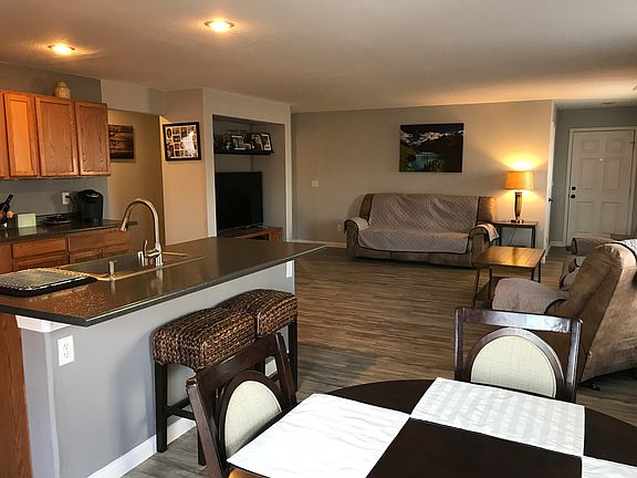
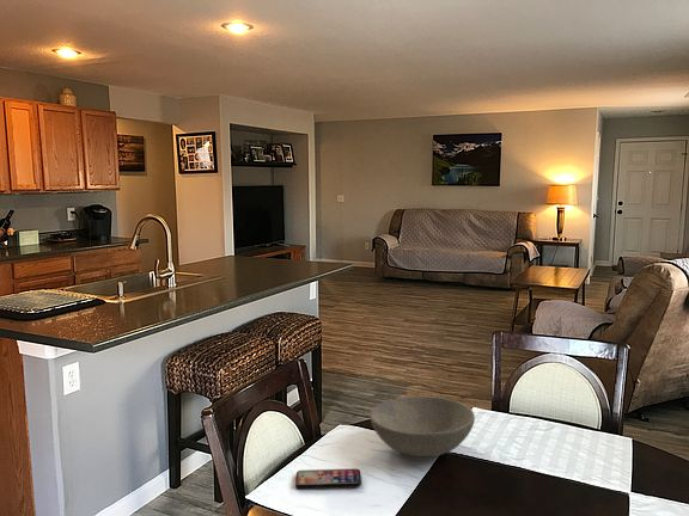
+ smartphone (328, 478)
+ bowl (421, 430)
